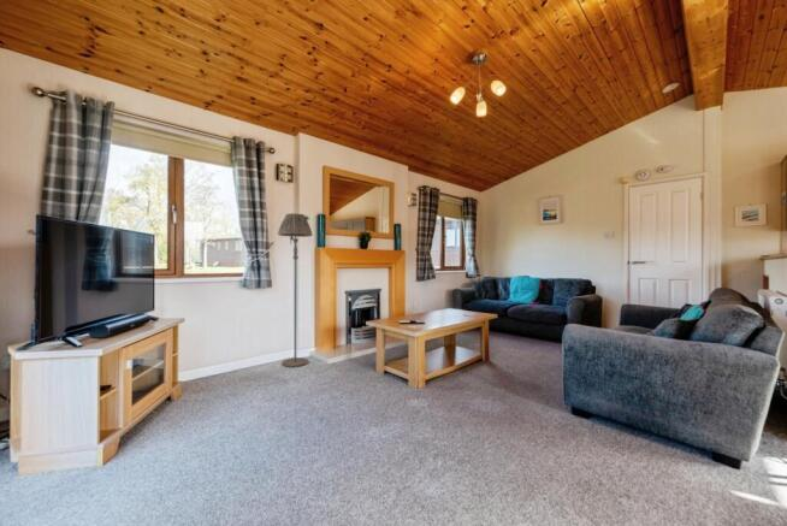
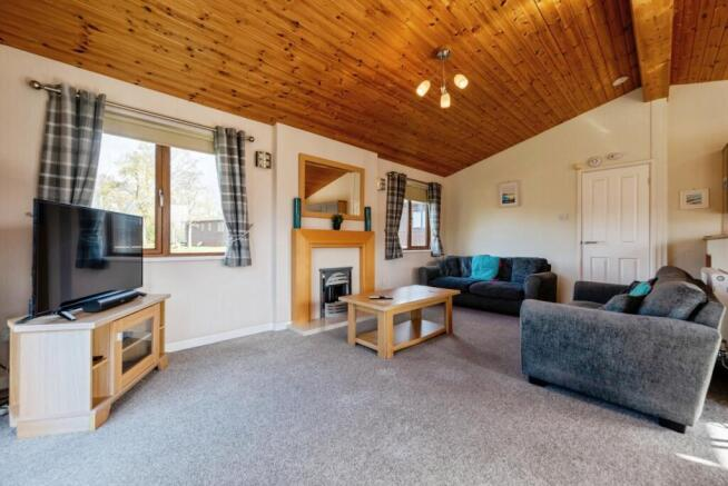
- floor lamp (295, 288)
